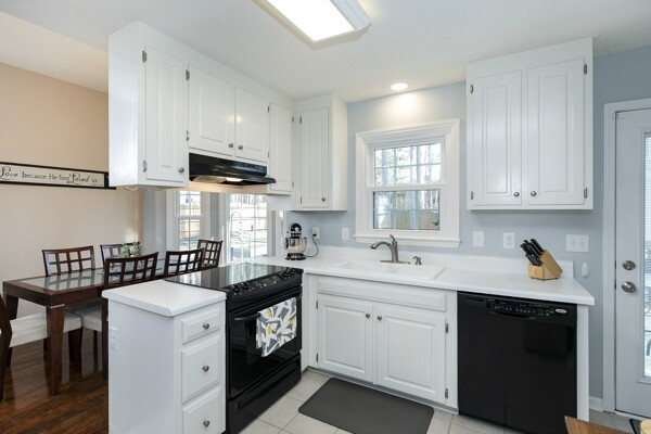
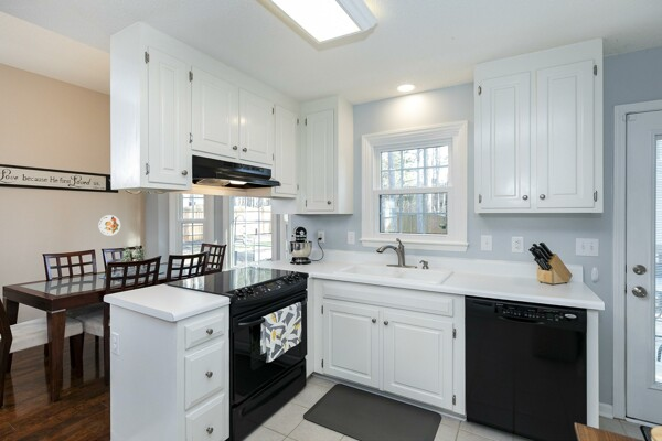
+ decorative plate (109, 225)
